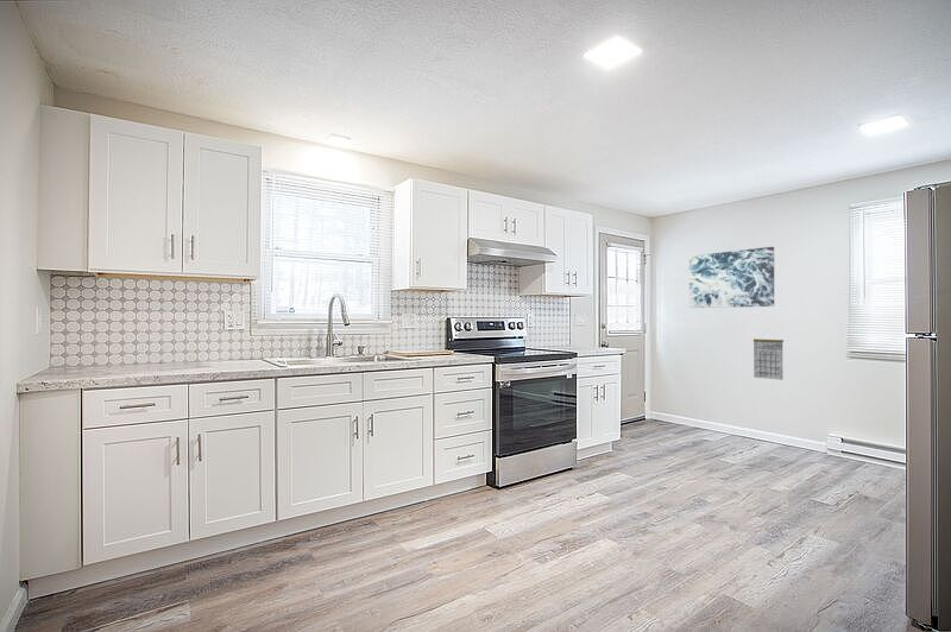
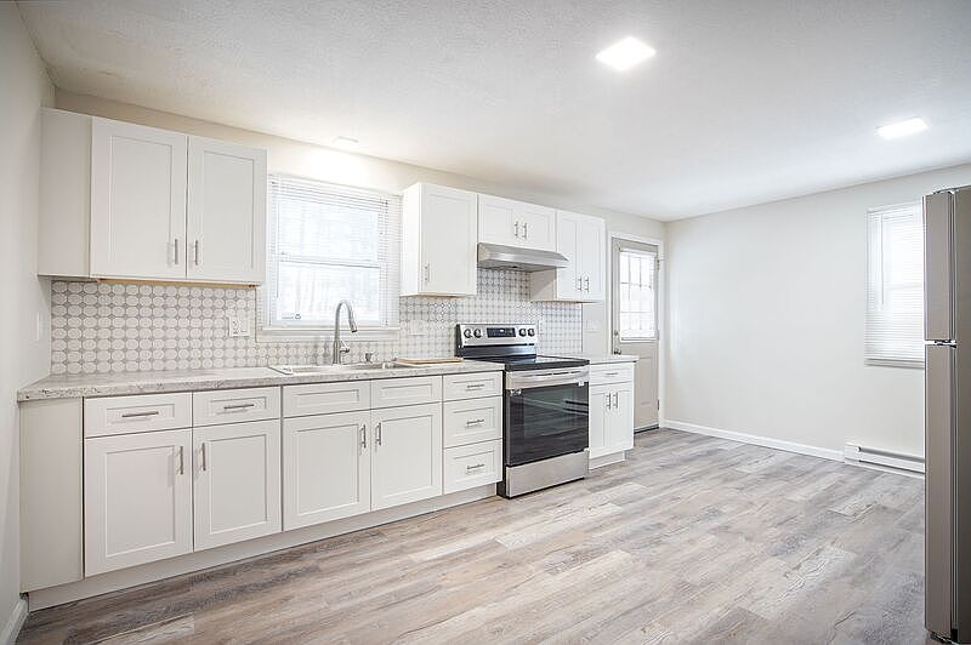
- calendar (768, 354)
- wall art (729, 279)
